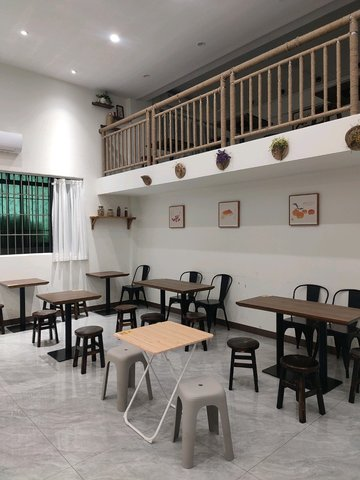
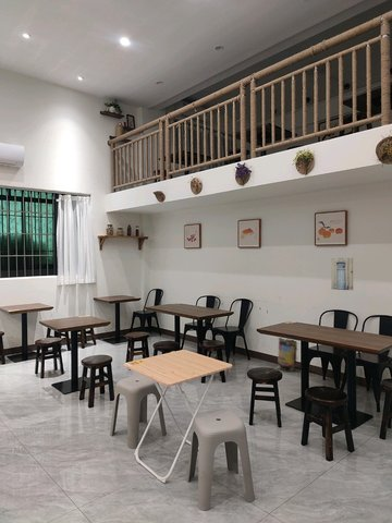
+ wall art (342, 273)
+ trash can (287, 353)
